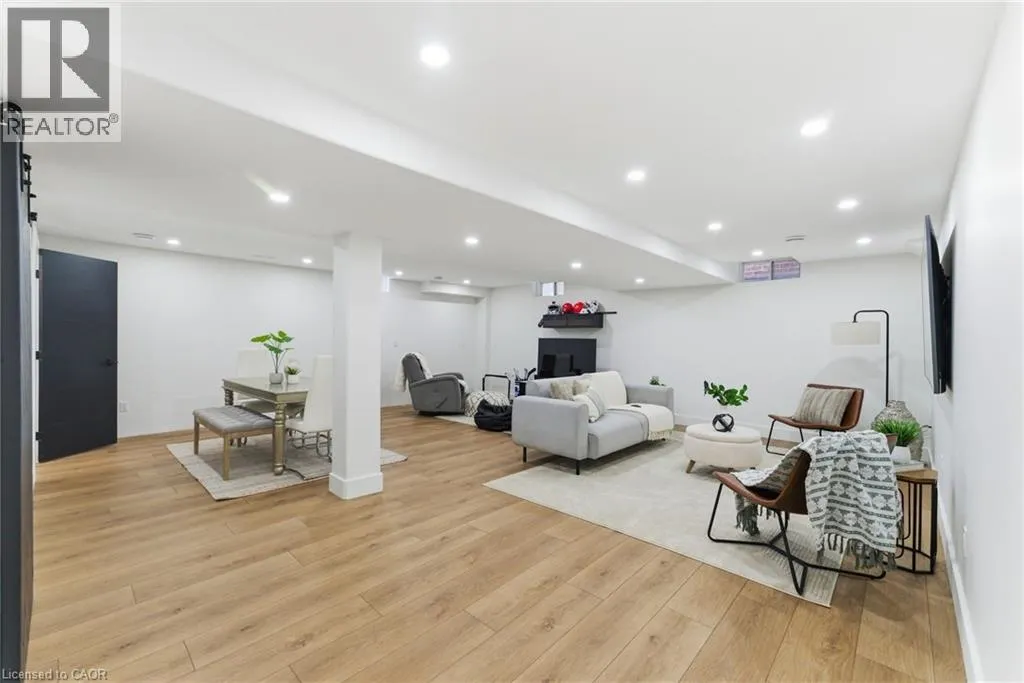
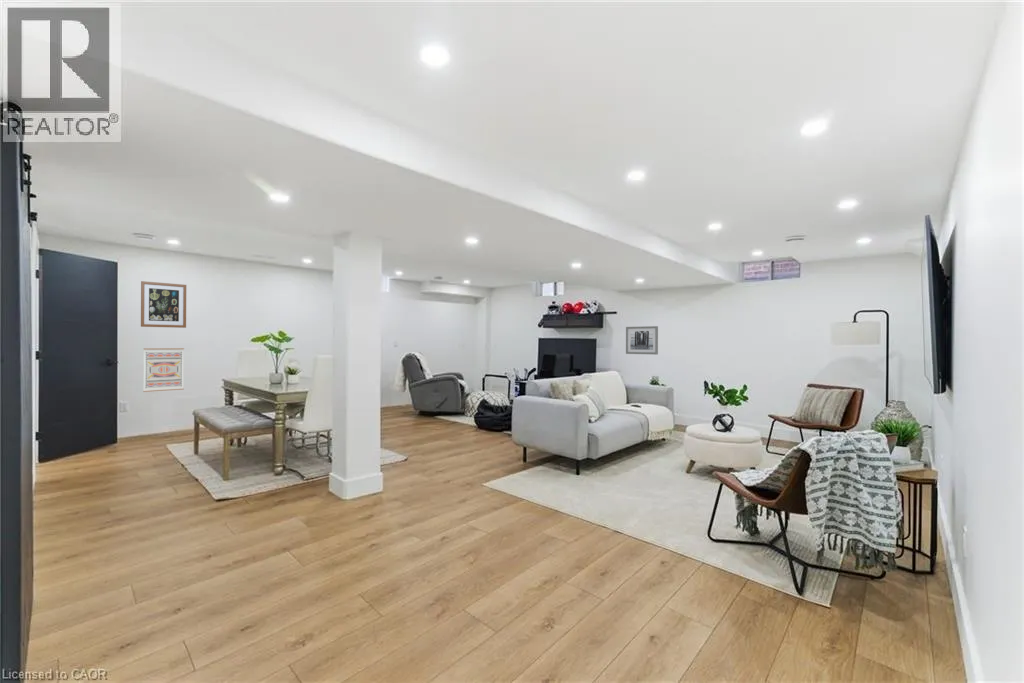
+ wall art (641, 340)
+ wall art (164, 305)
+ wall art (164, 369)
